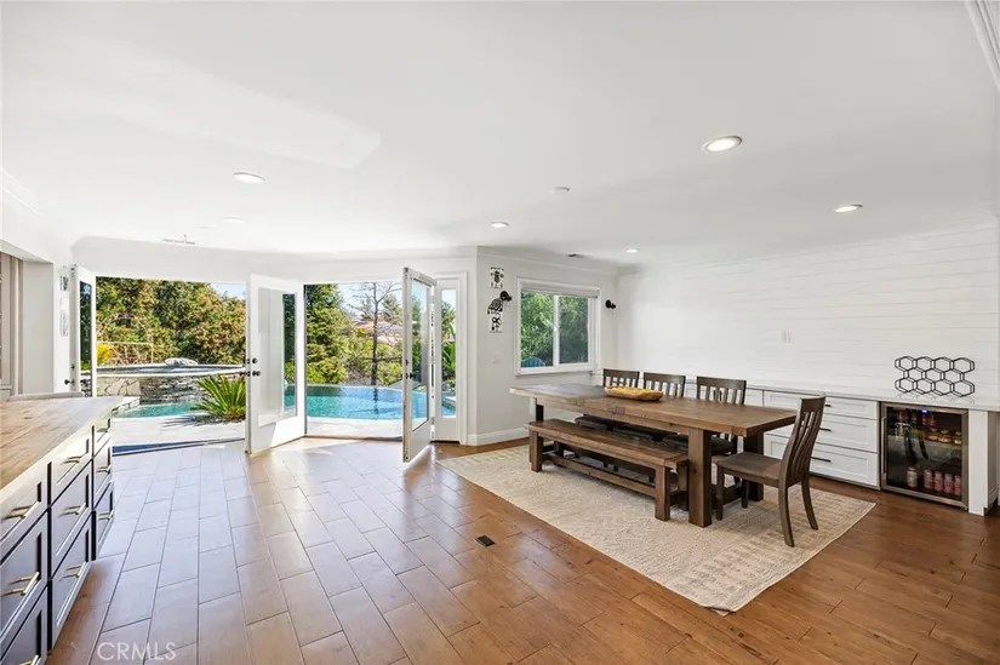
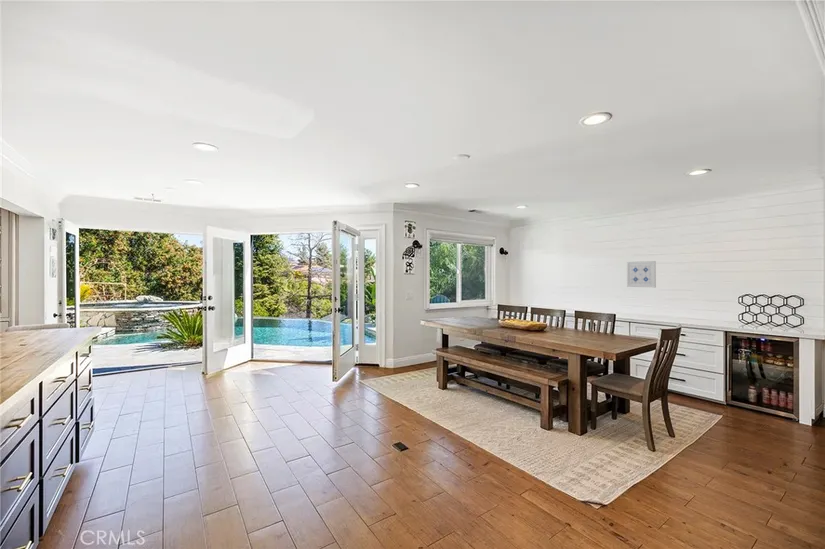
+ wall art (640, 274)
